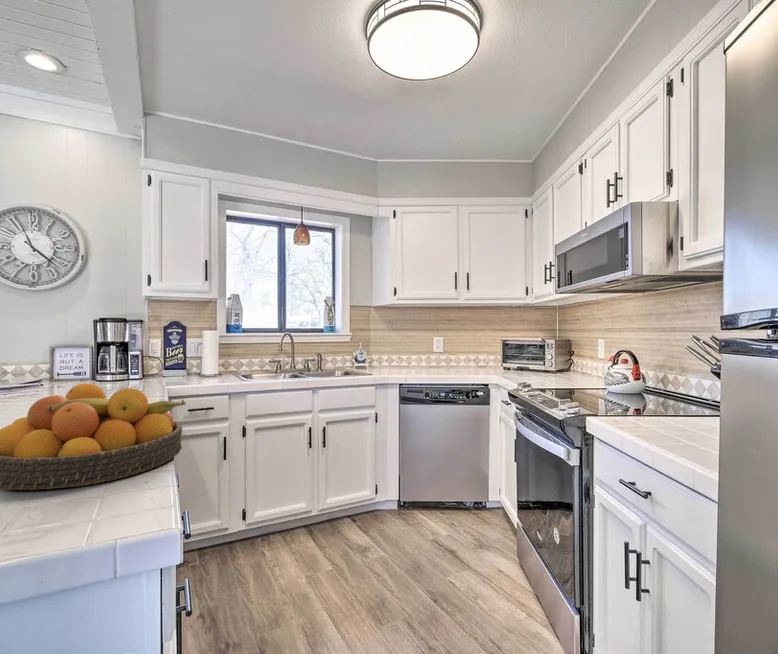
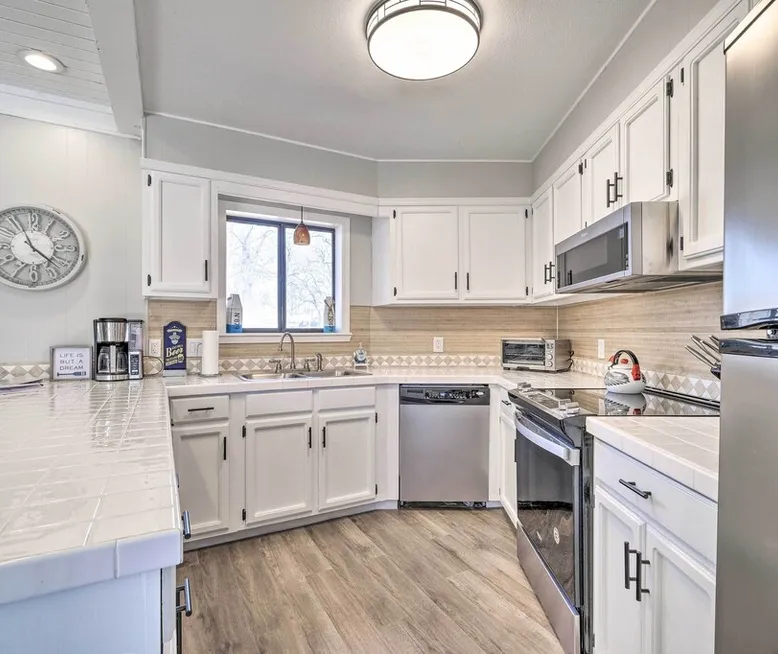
- fruit bowl (91, 424)
